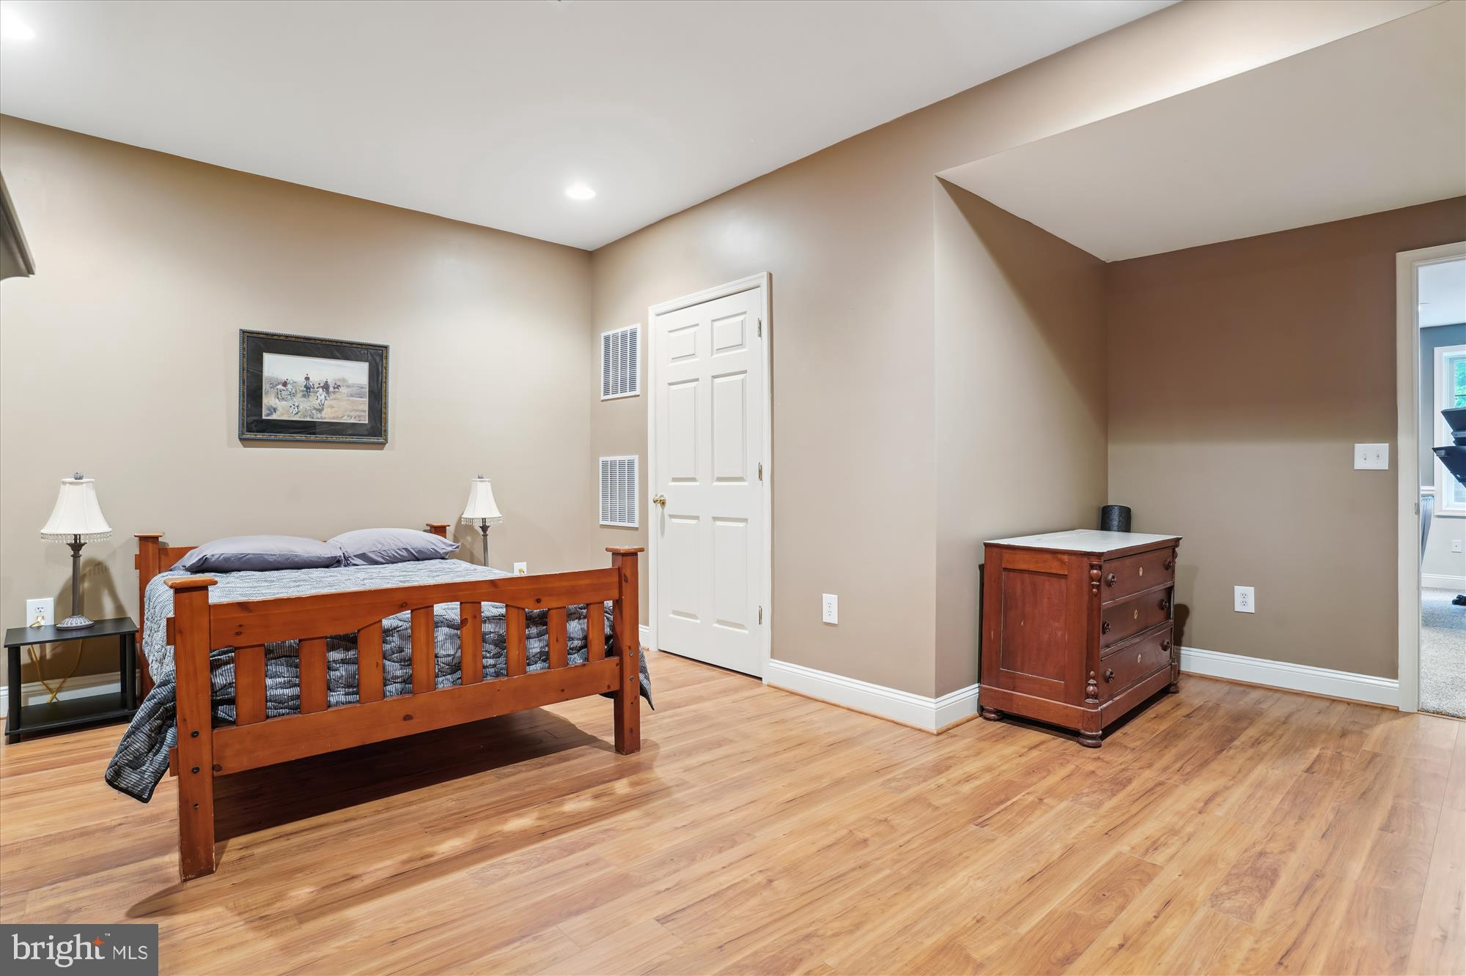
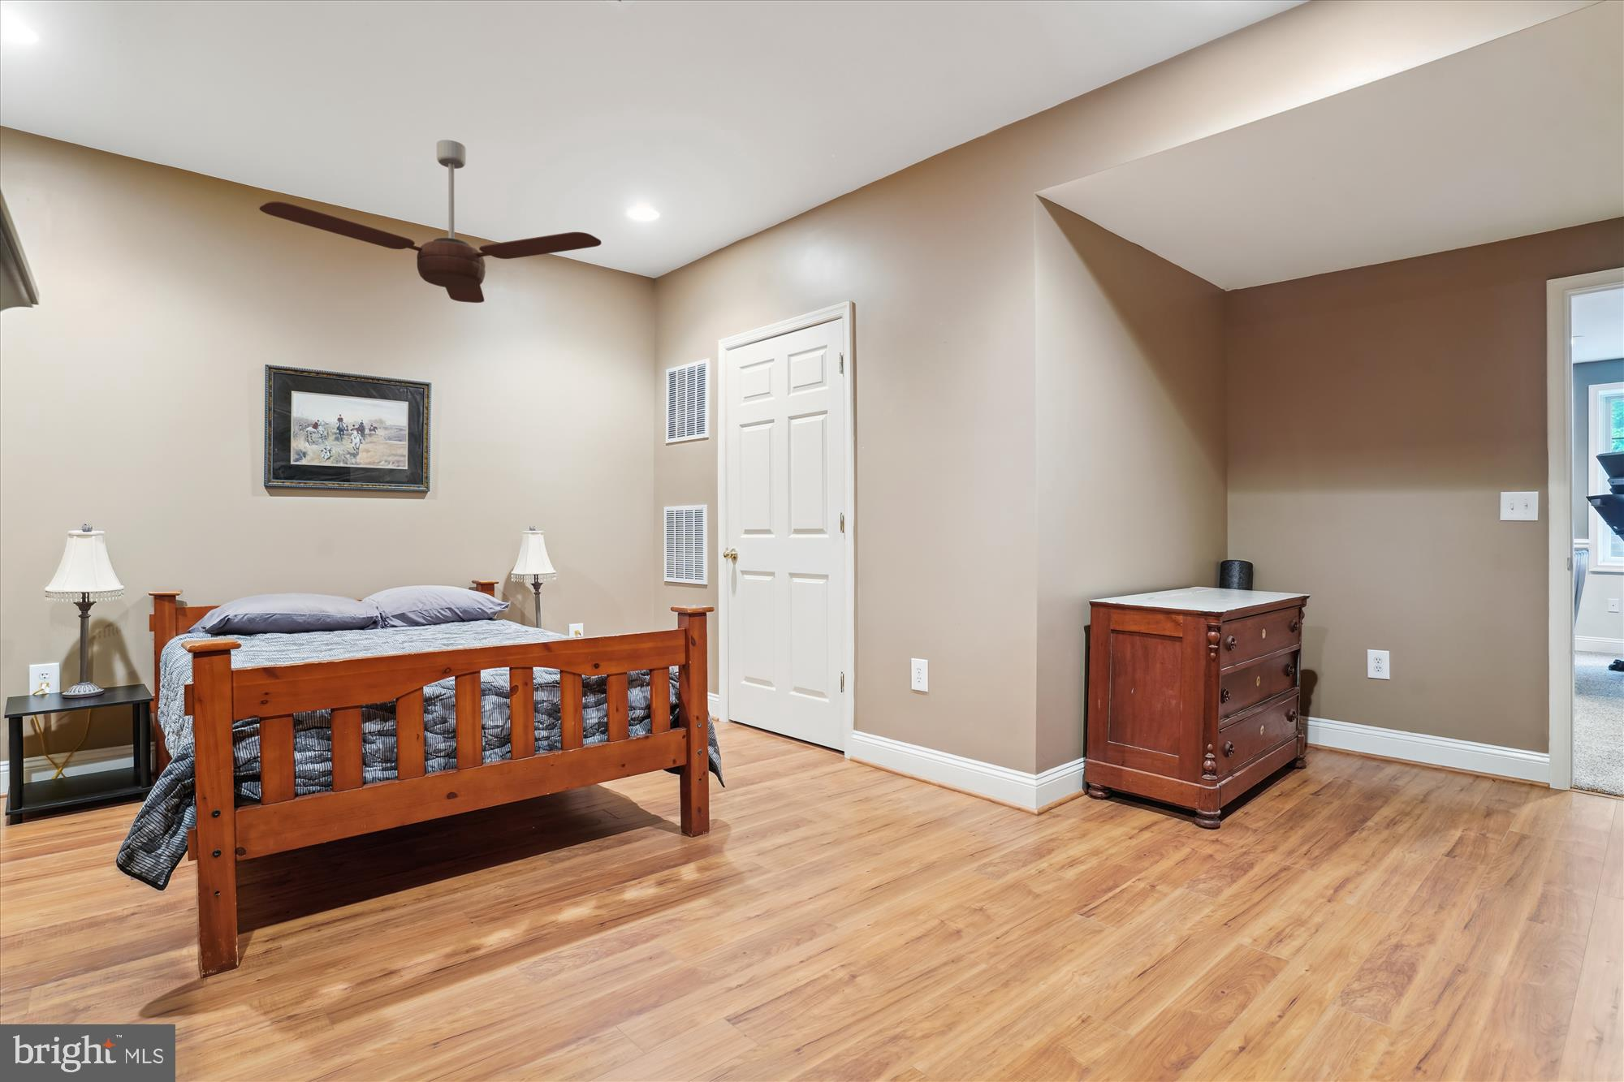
+ ceiling fan (448, 220)
